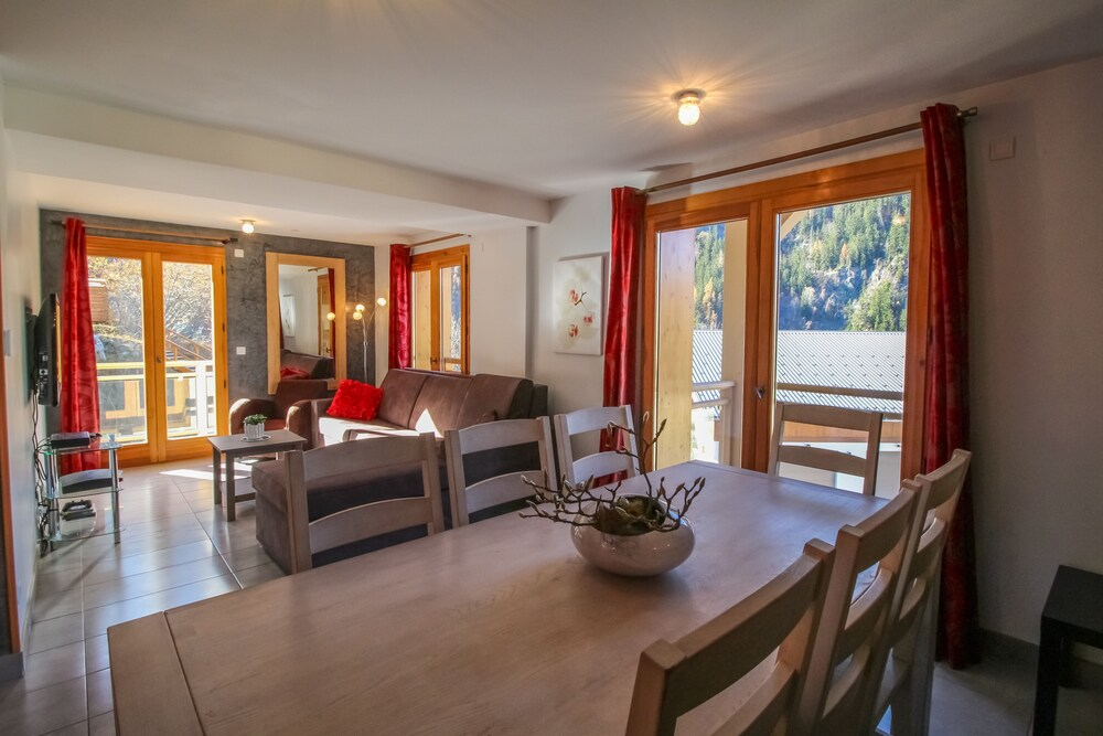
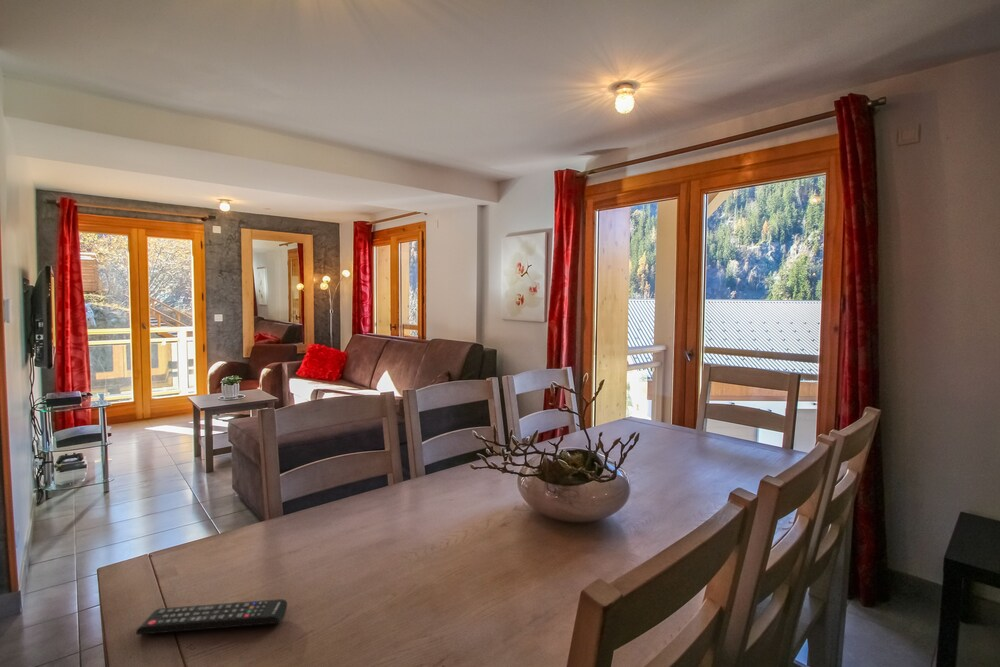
+ remote control (215, 617)
